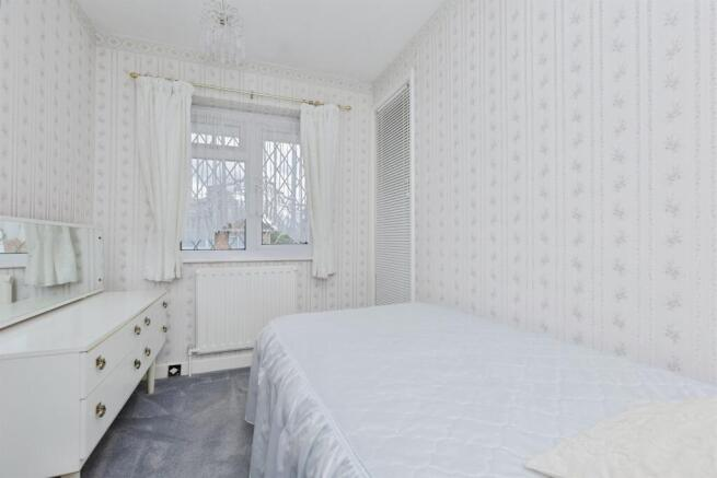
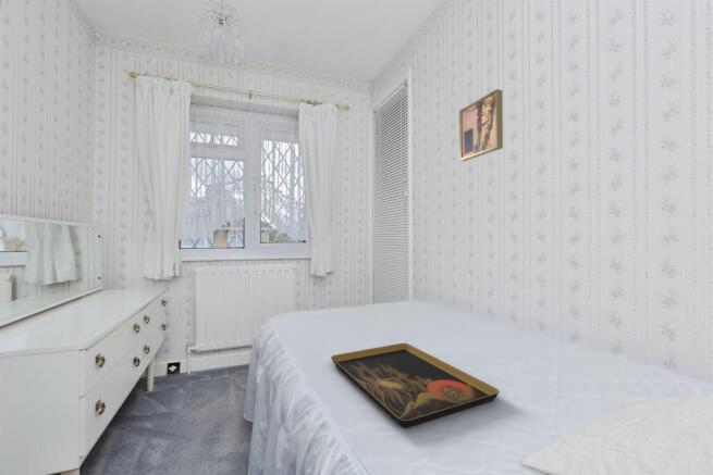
+ decorative tray (404, 375)
+ wall art (479, 127)
